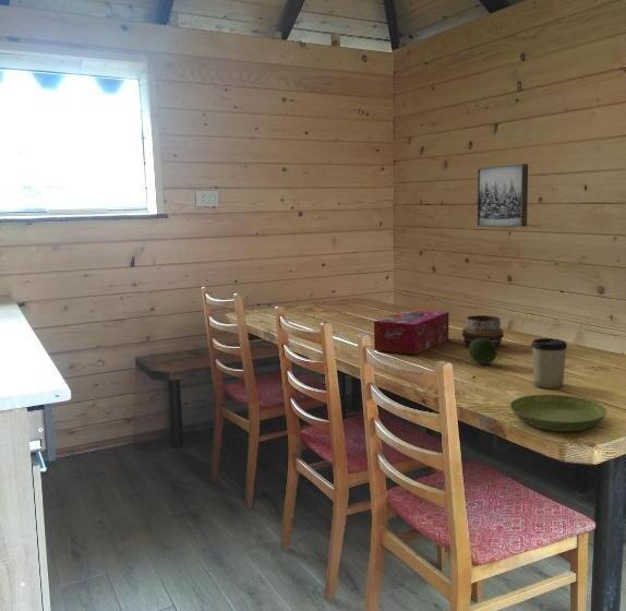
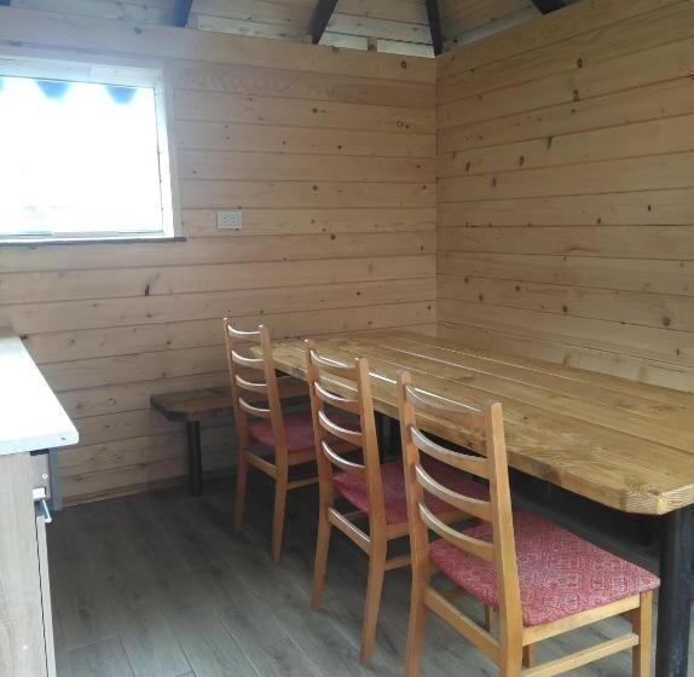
- decorative bowl (482, 331)
- wall art (501, 196)
- cup (549, 362)
- saucer (556, 414)
- fruit (482, 350)
- tissue box (412, 330)
